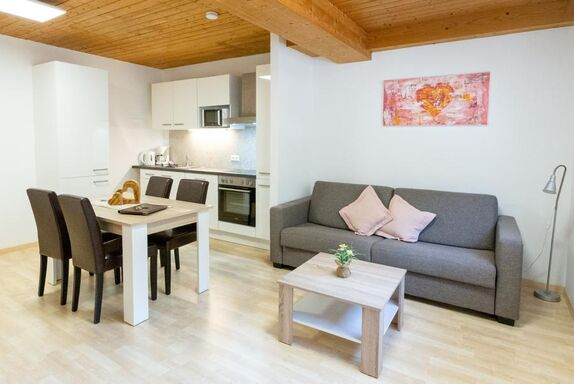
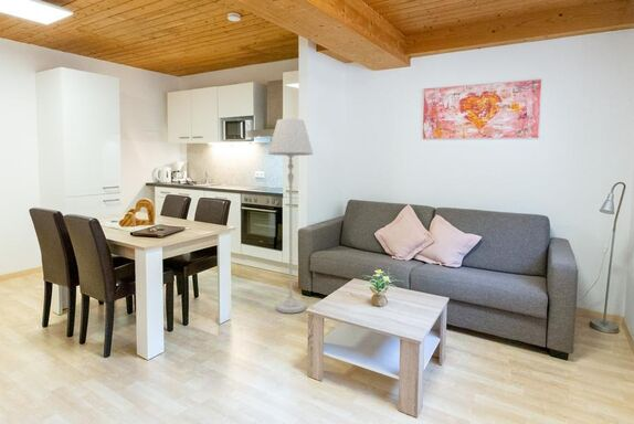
+ floor lamp (290, 215)
